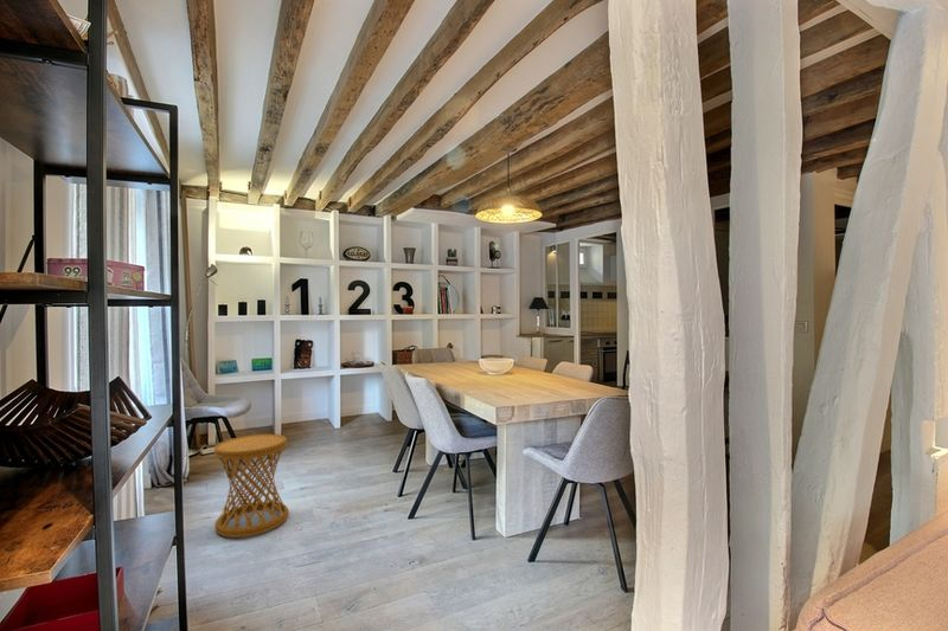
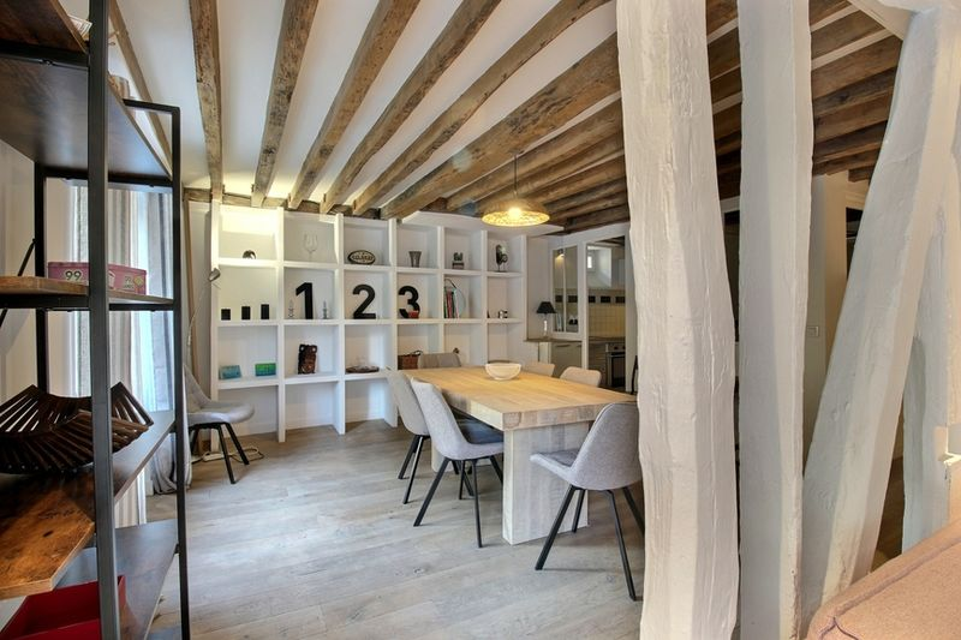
- side table (251, 482)
